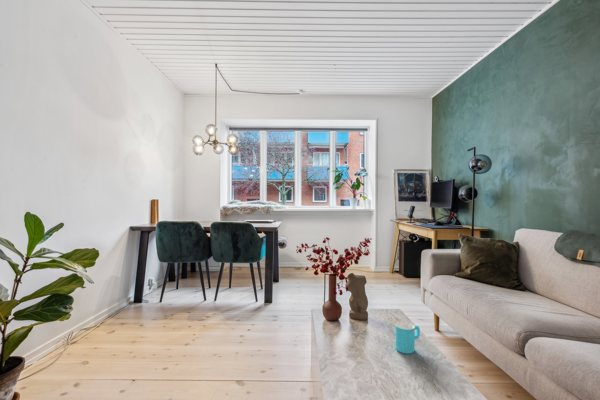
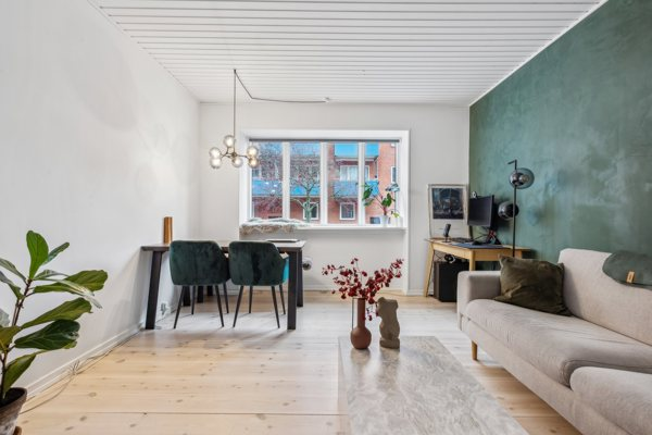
- cup (408, 337)
